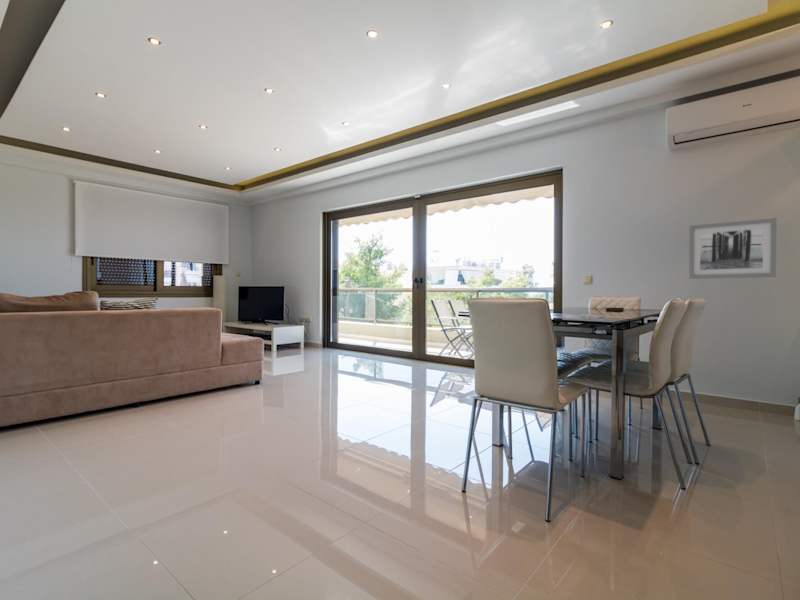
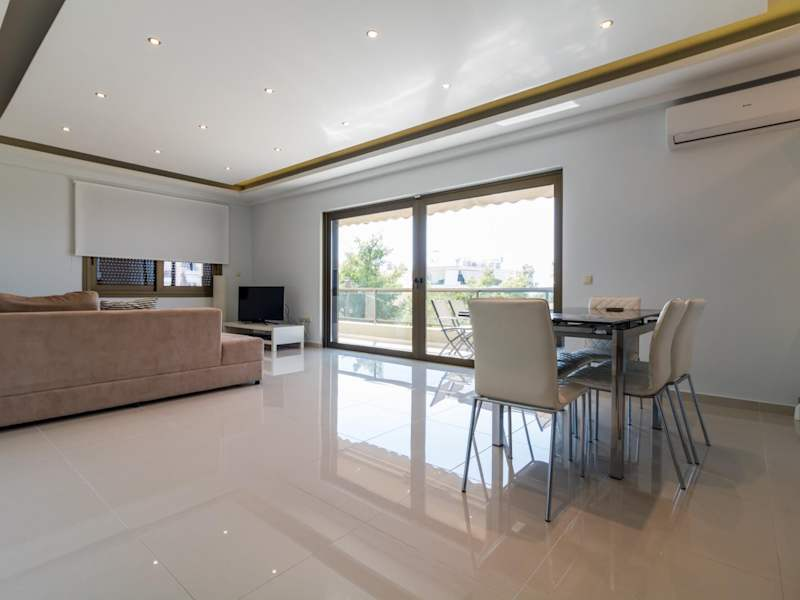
- wall art (730, 250)
